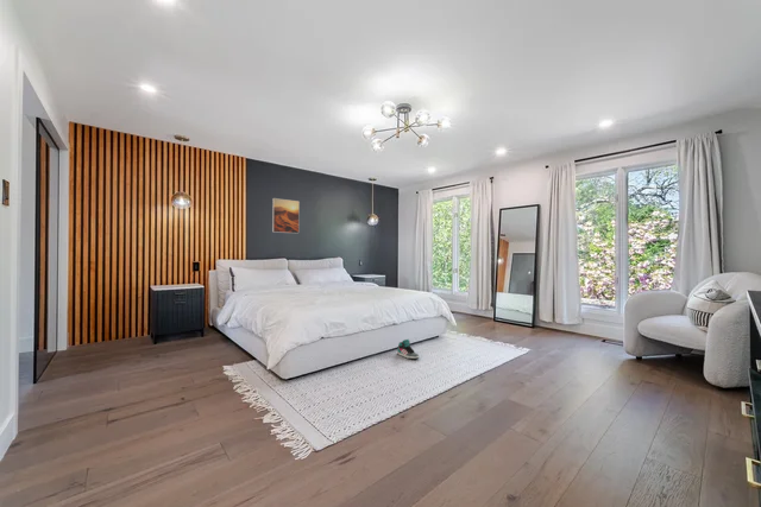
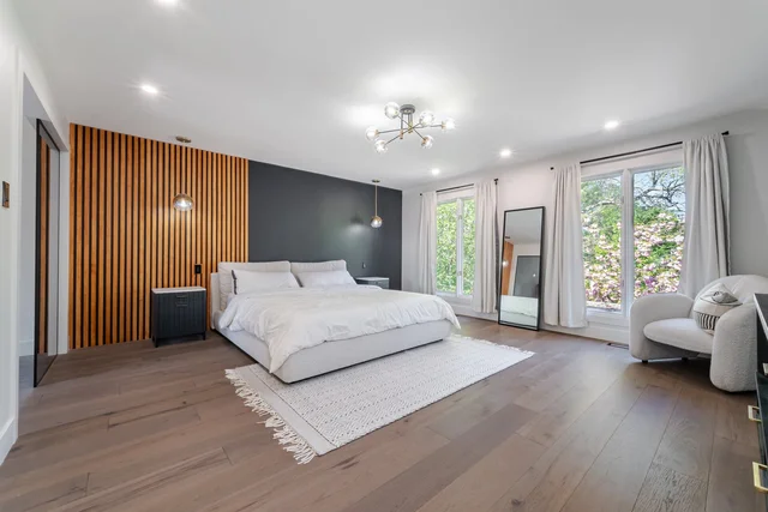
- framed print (285, 216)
- sneaker (408, 348)
